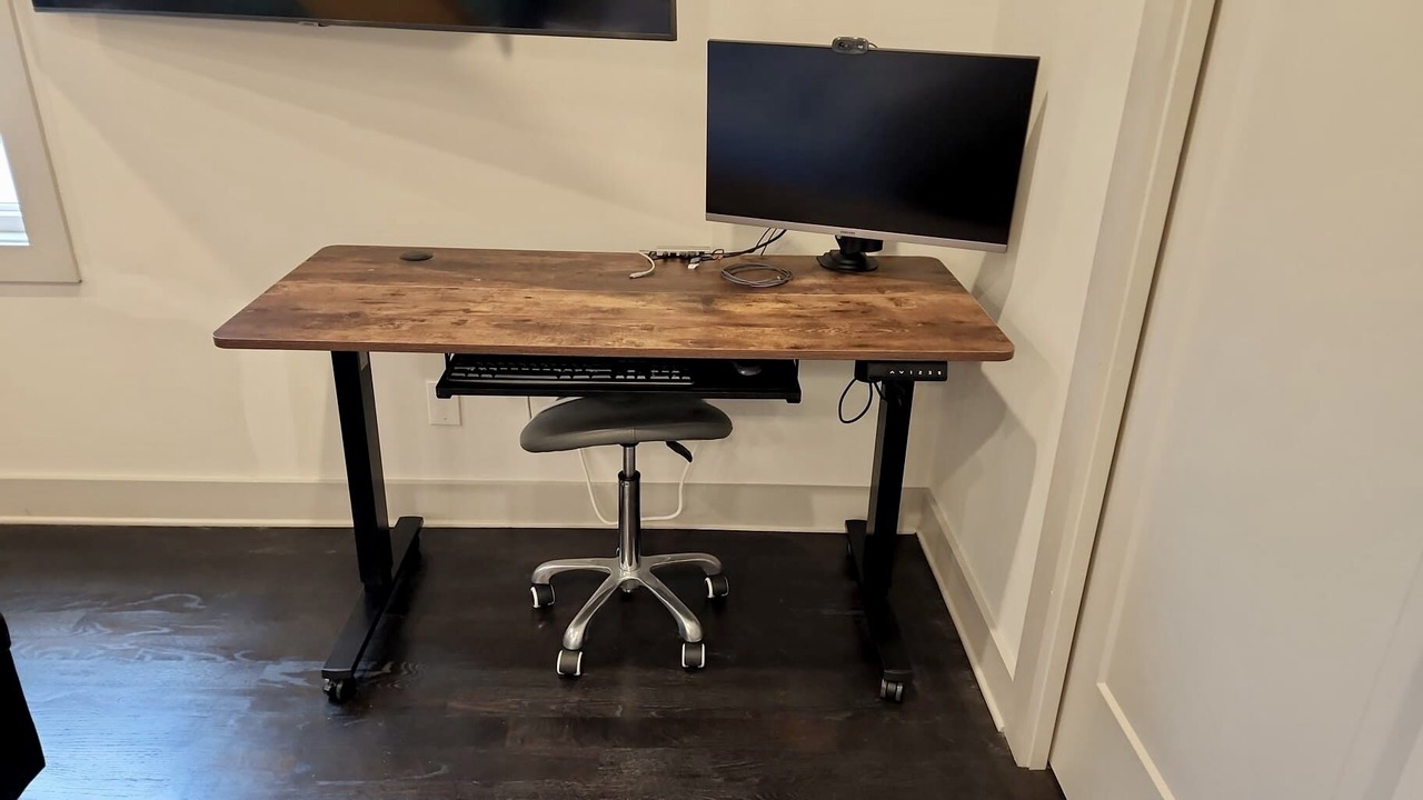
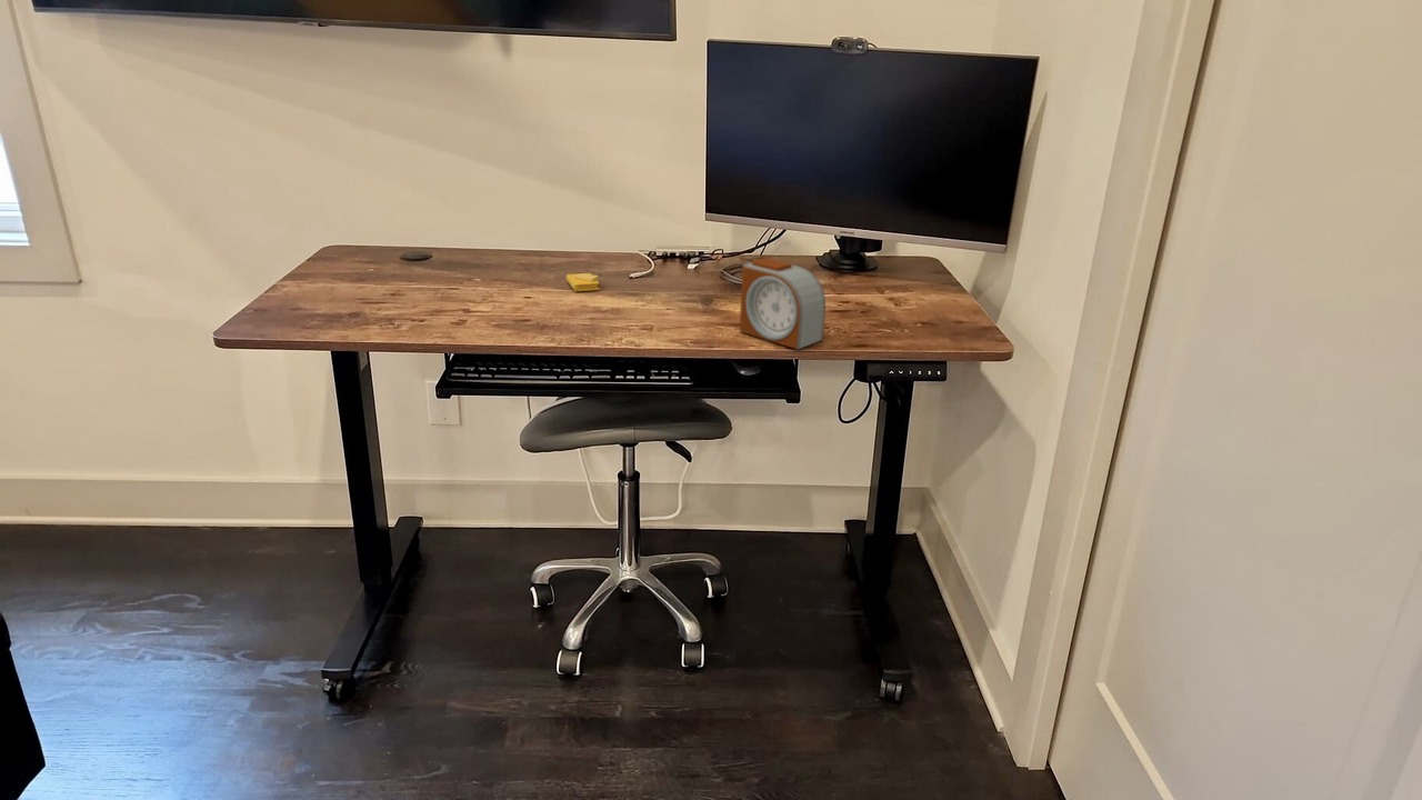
+ sticky notes (582, 280)
+ alarm clock (780, 300)
